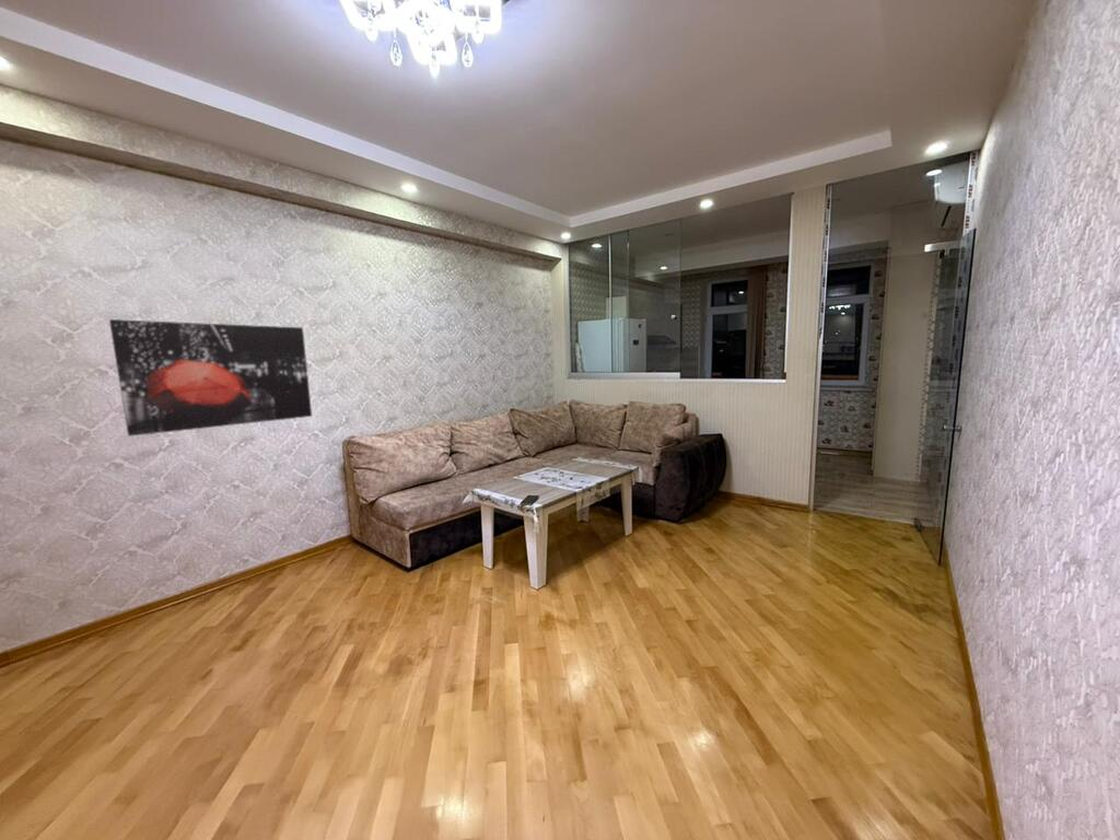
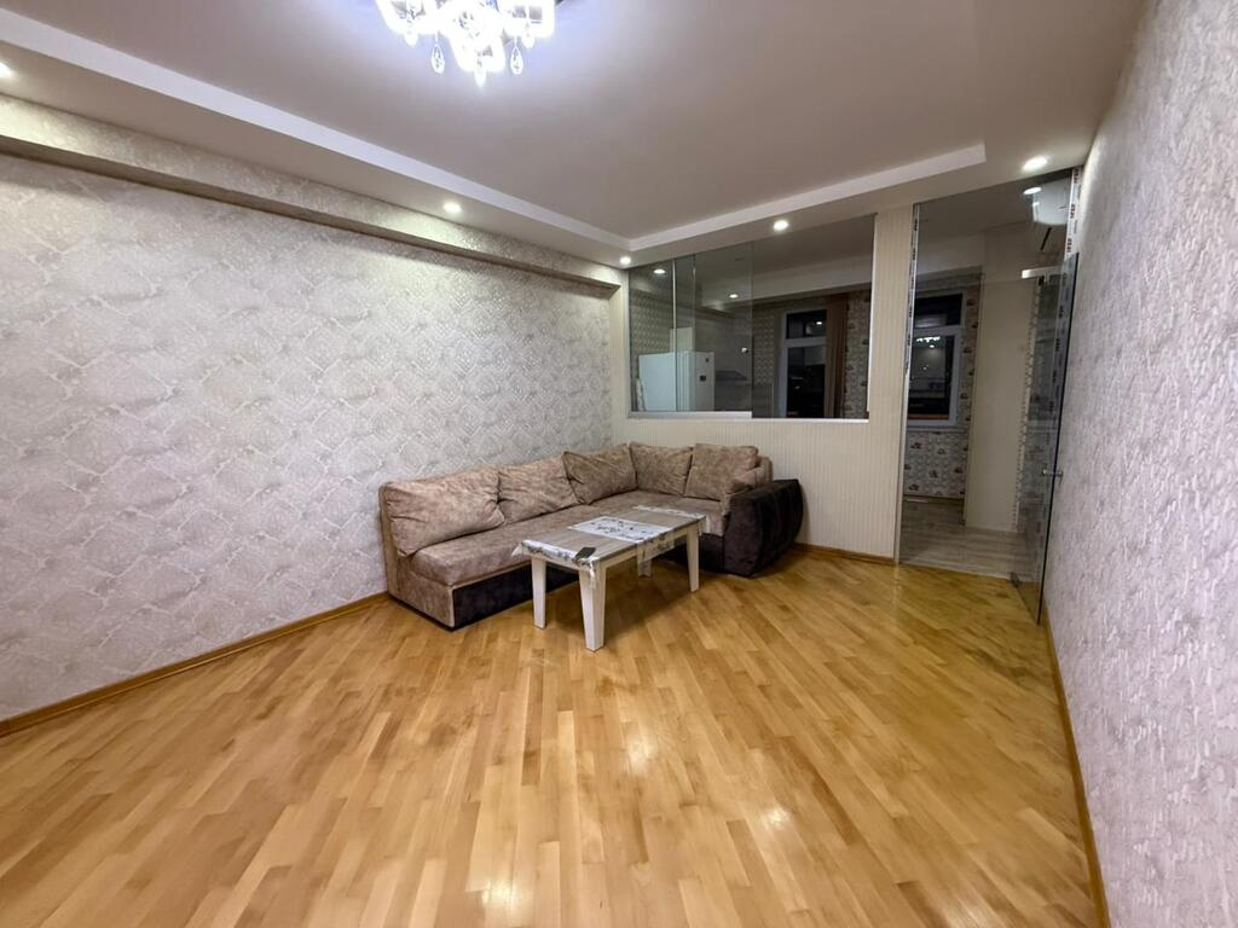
- wall art (225, 375)
